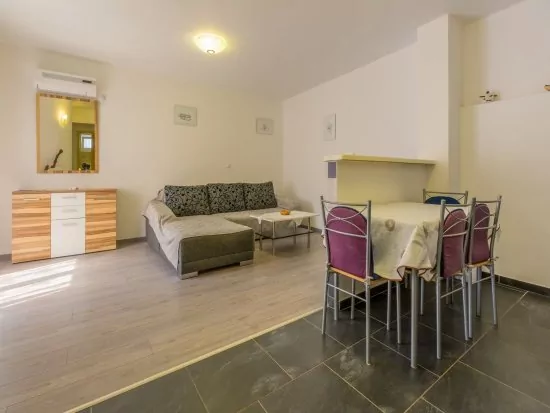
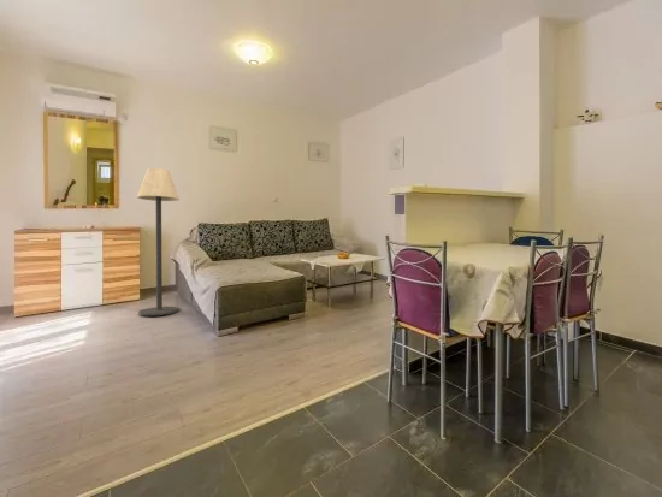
+ floor lamp (159, 241)
